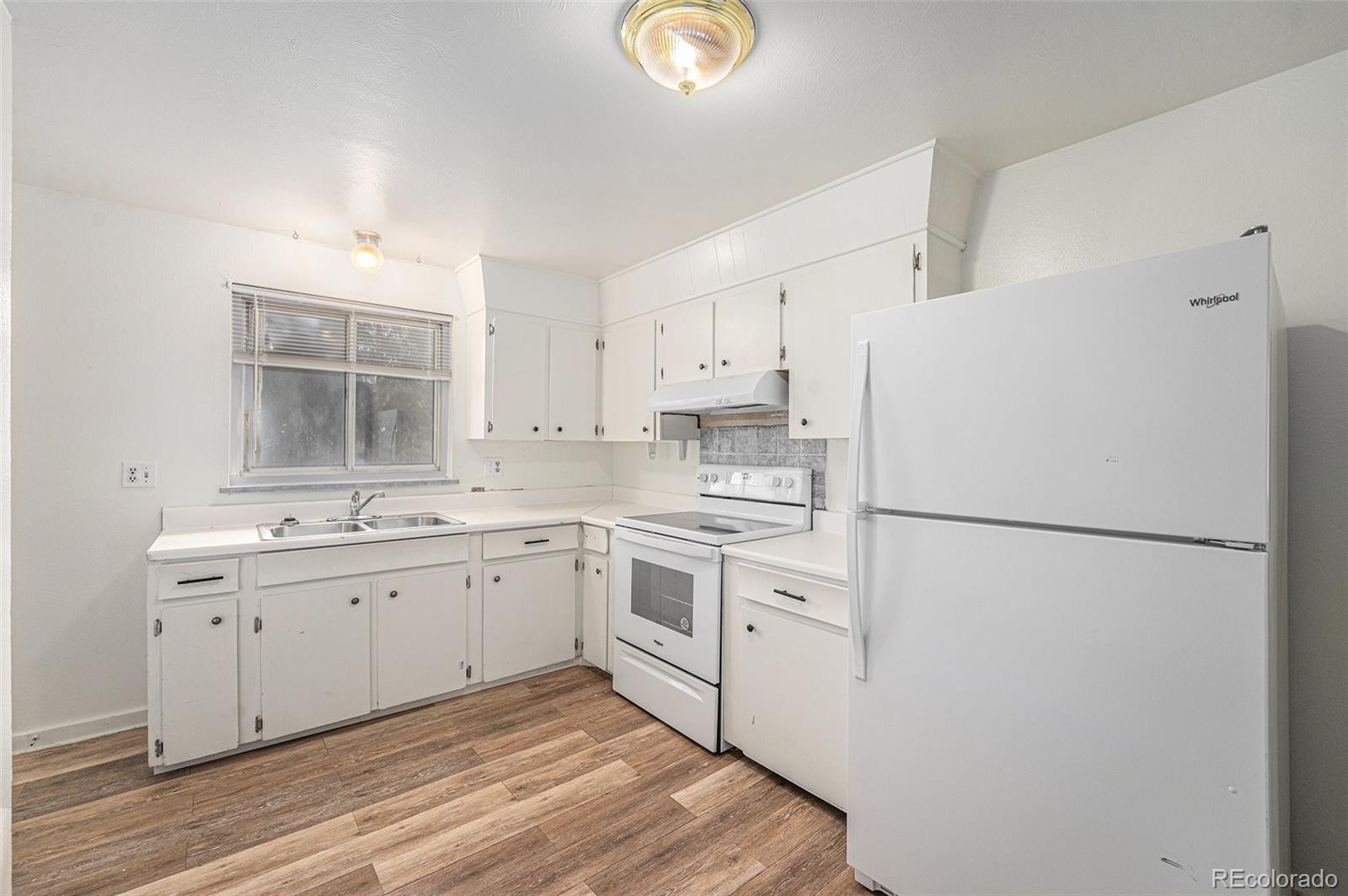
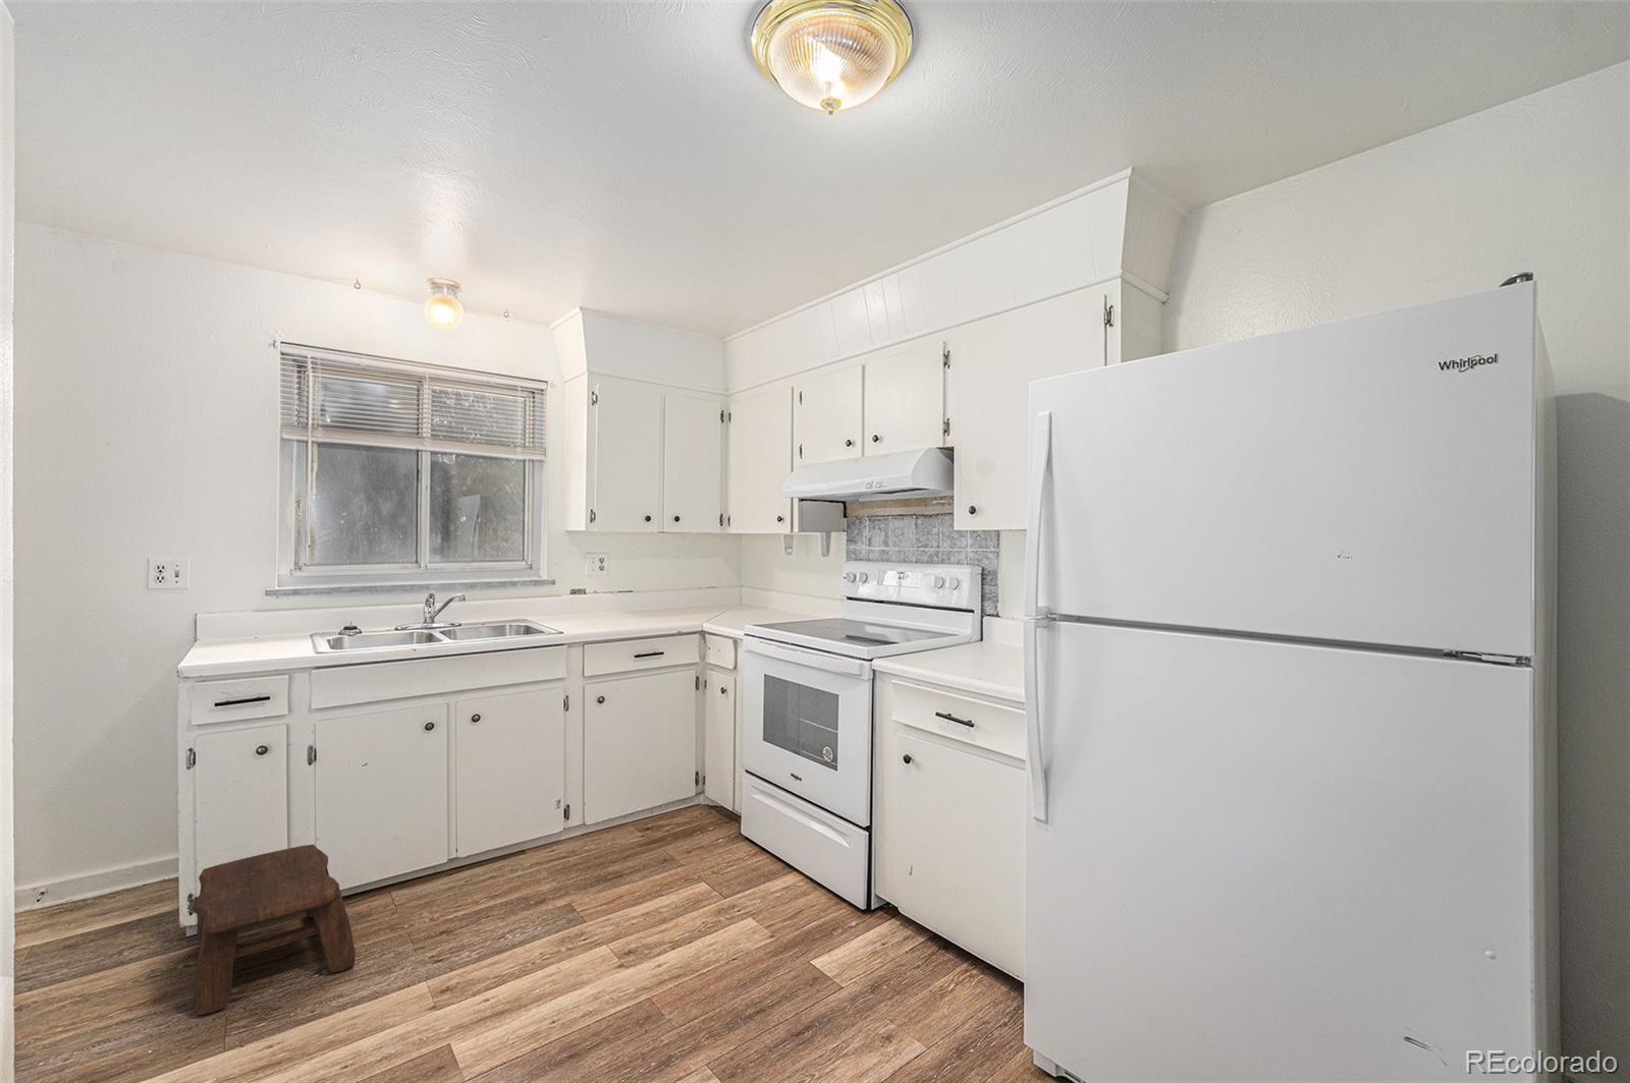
+ stool (274, 916)
